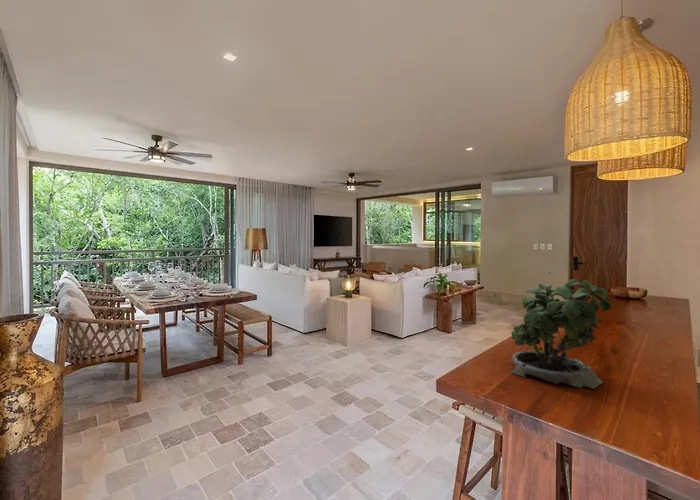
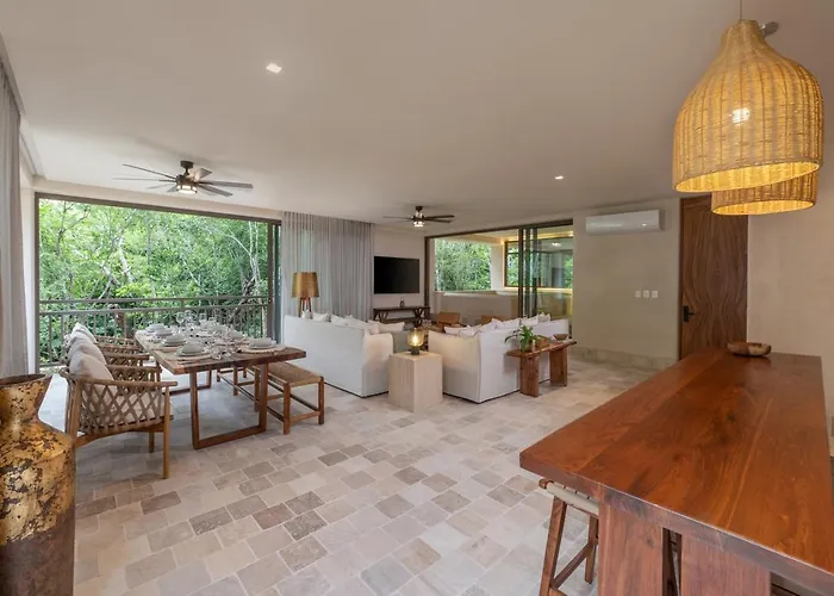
- potted plant (556, 323)
